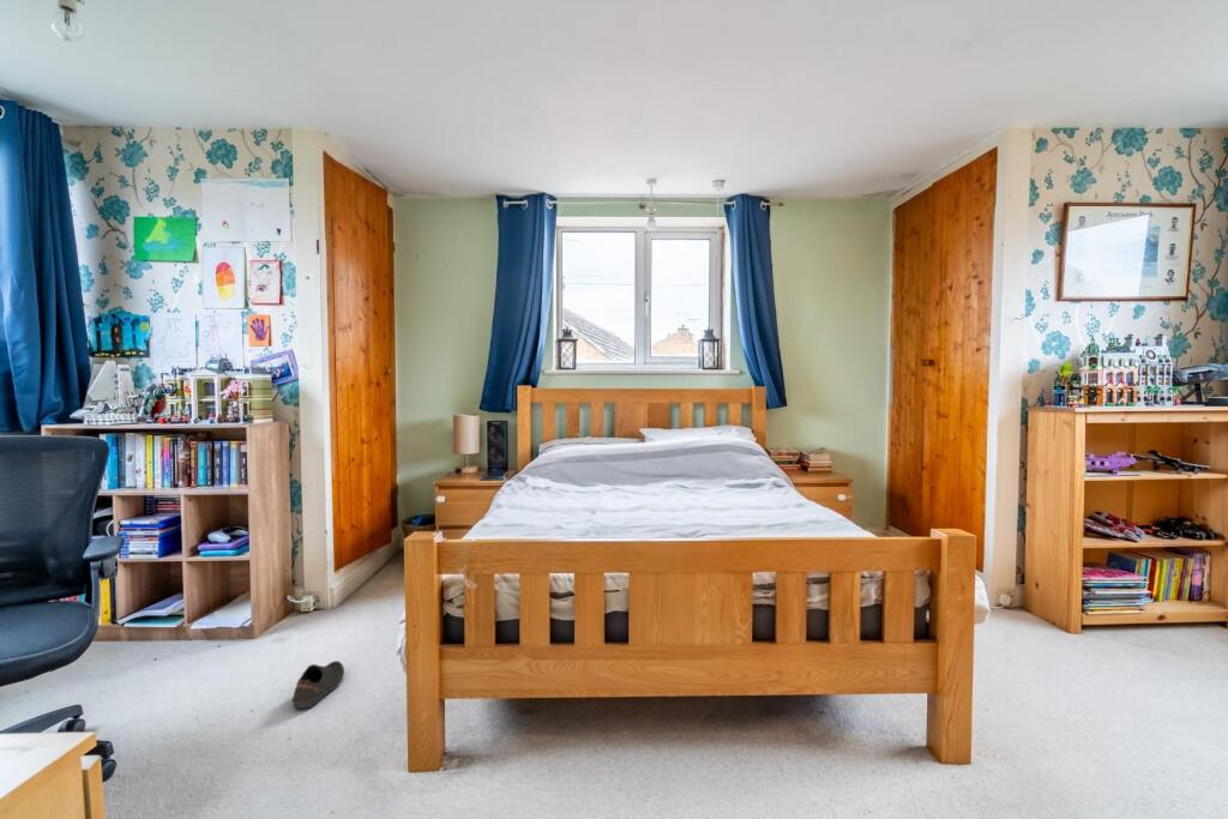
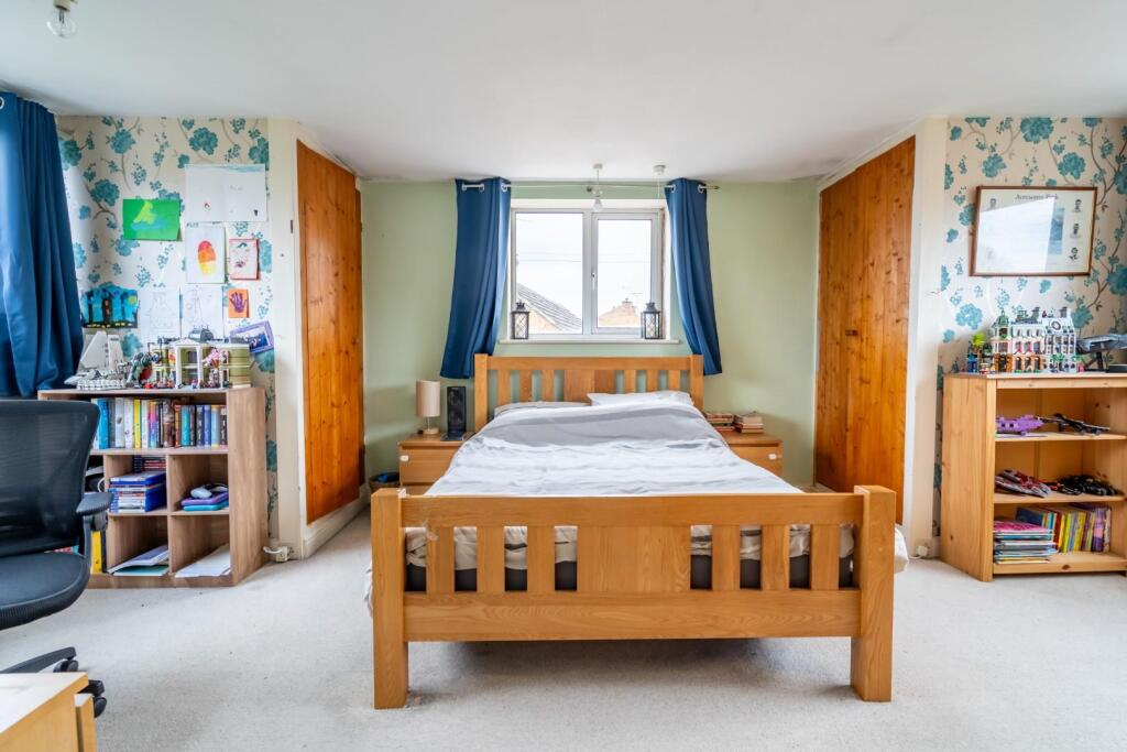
- shoe (320, 676)
